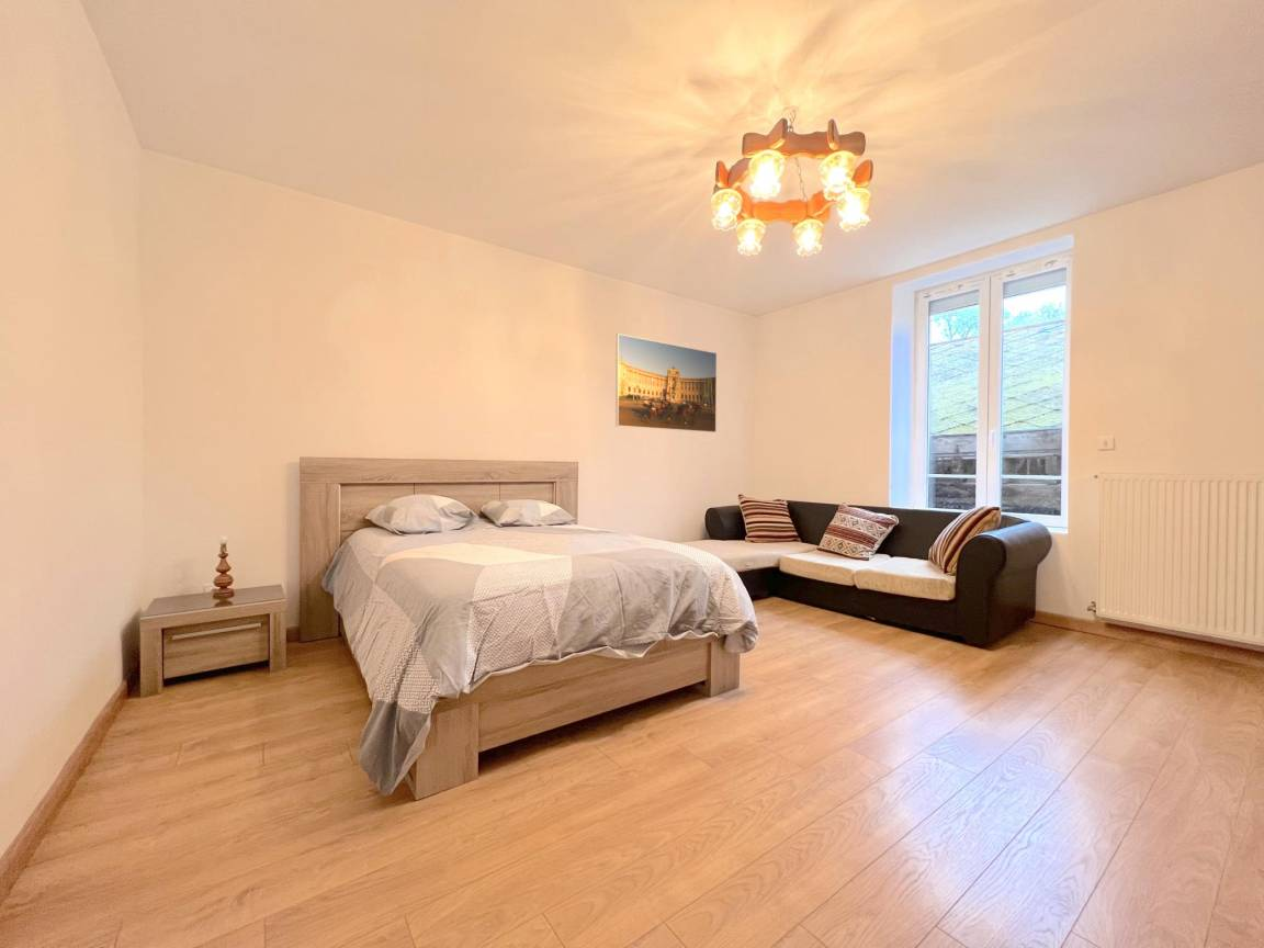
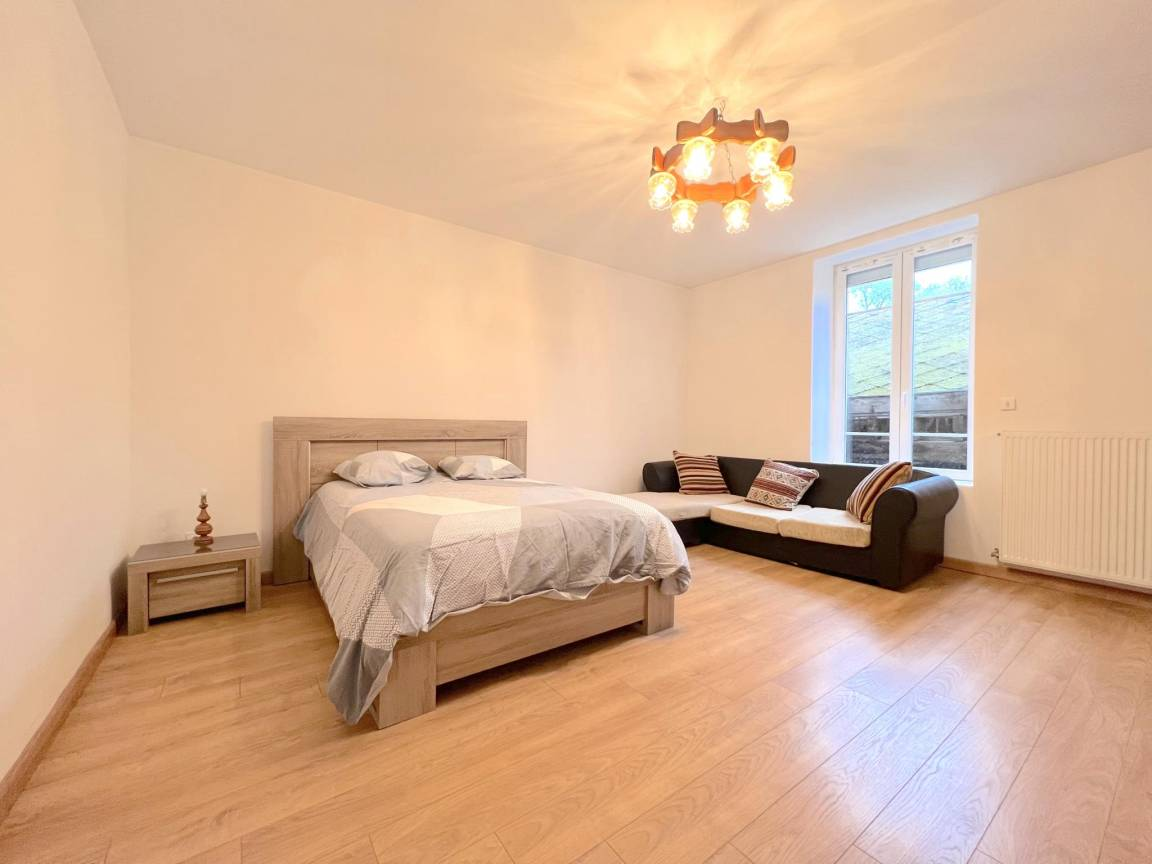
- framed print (669, 386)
